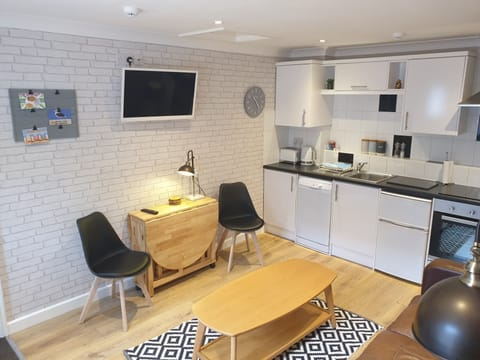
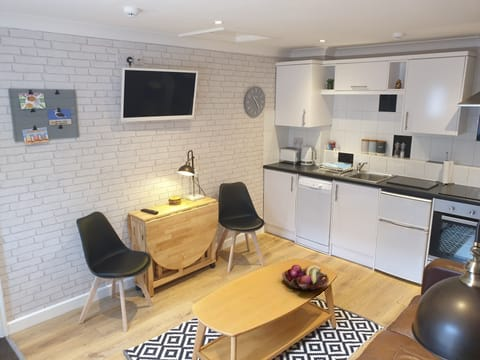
+ fruit basket (305, 276)
